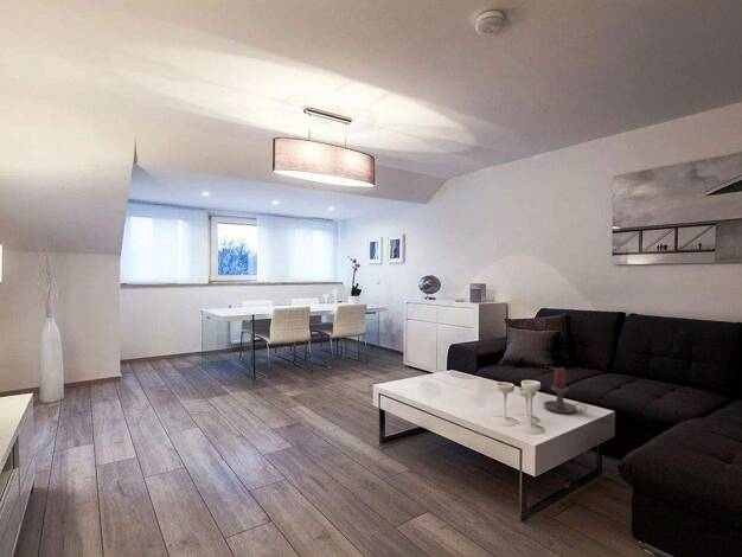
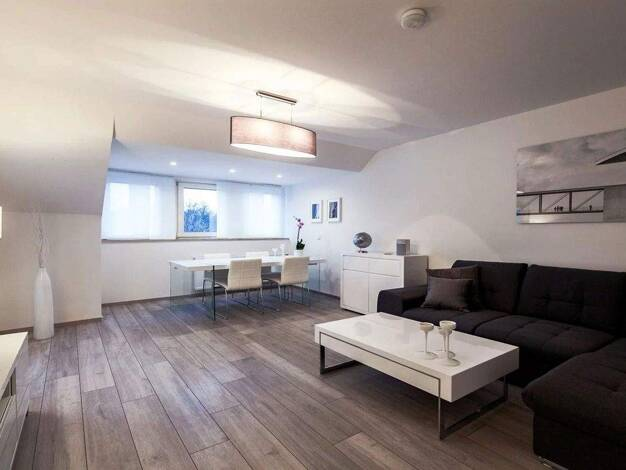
- candle holder (564, 389)
